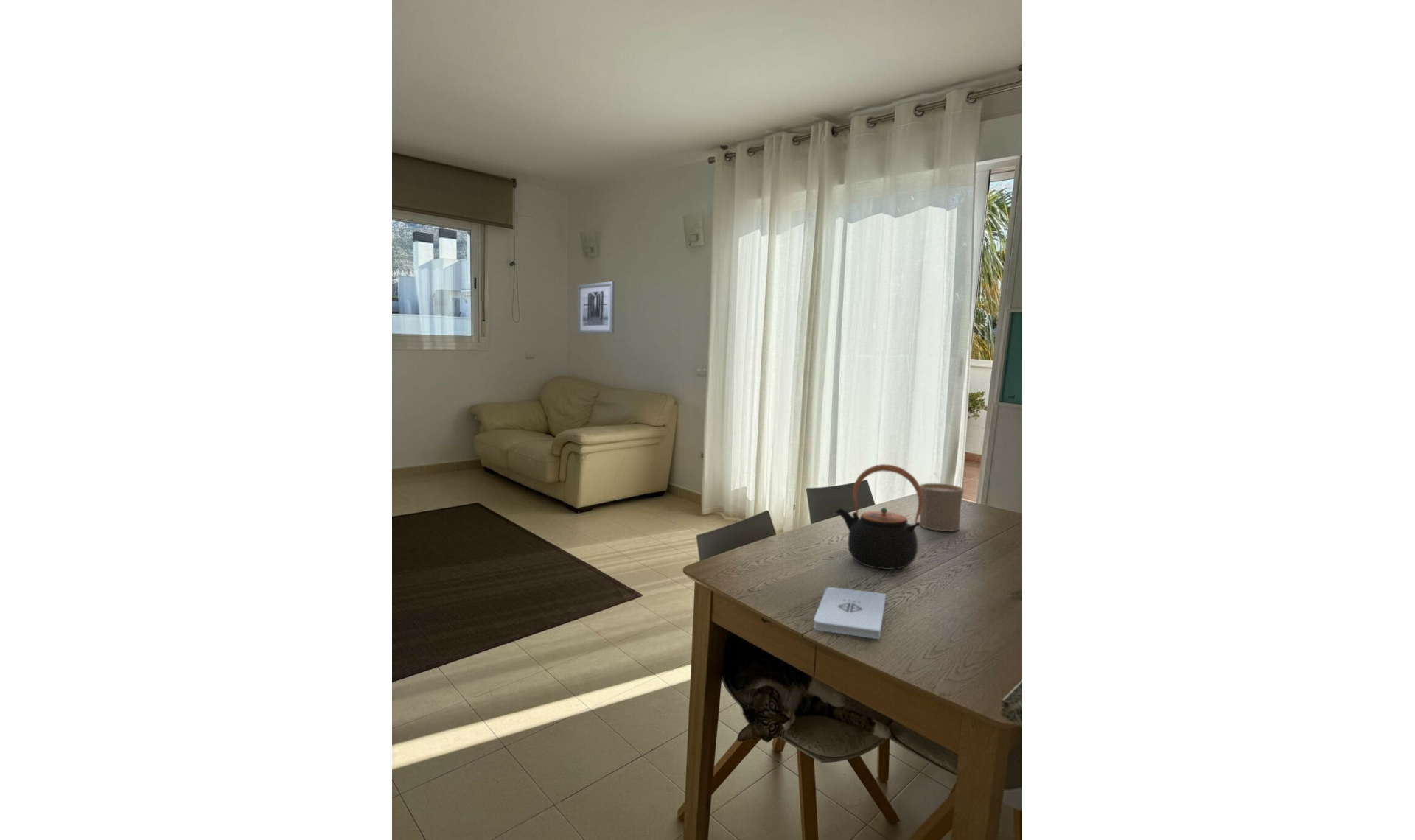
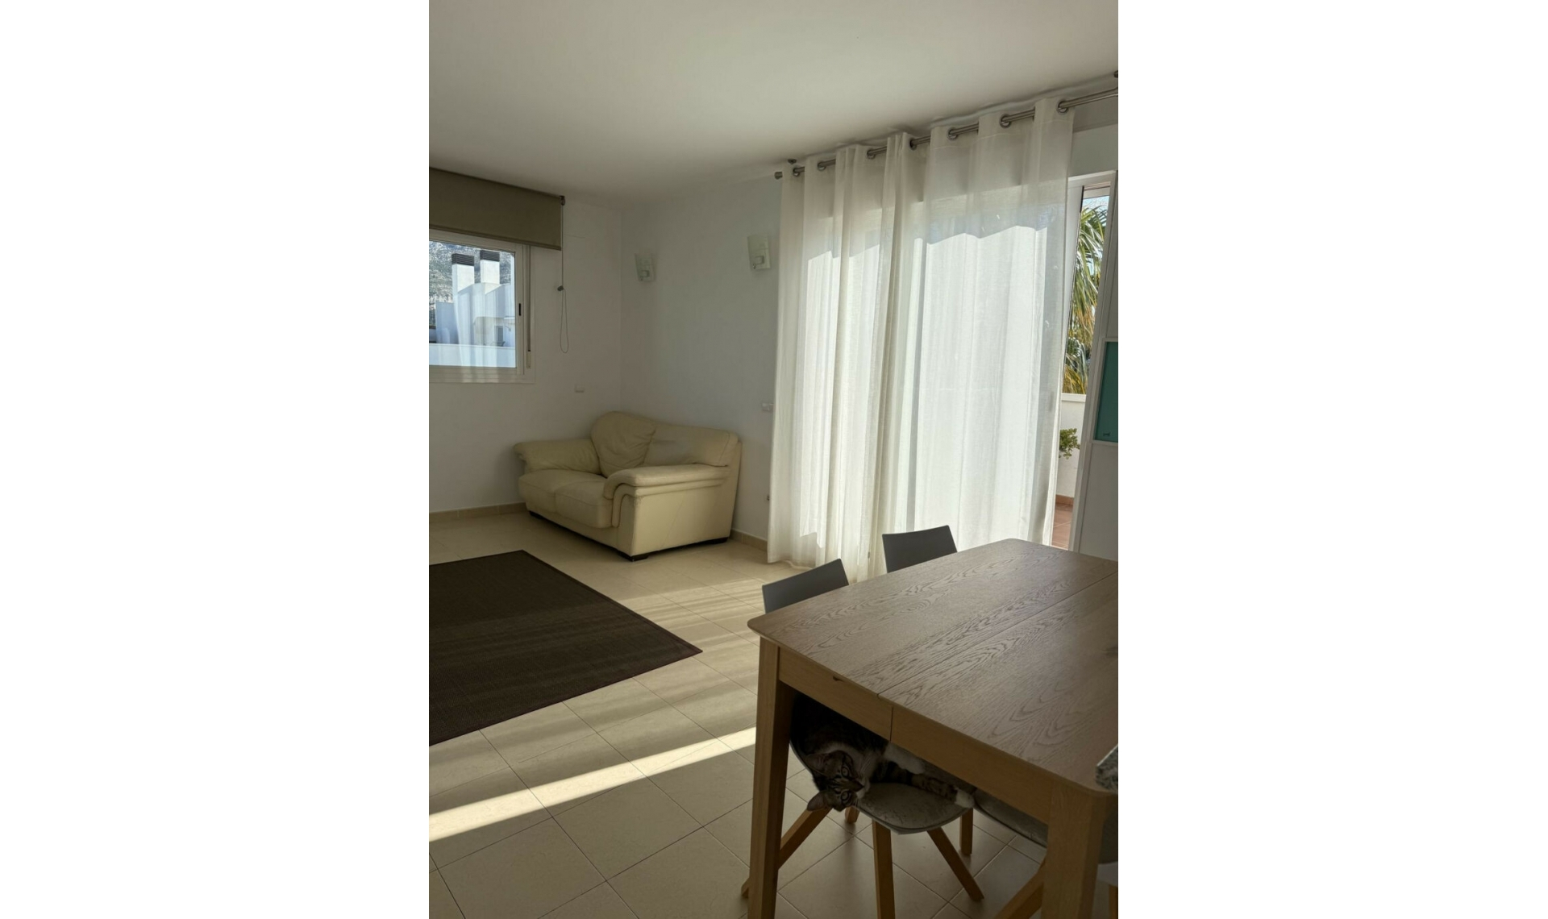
- teapot (877, 512)
- wall art (595, 308)
- cup (940, 506)
- notepad (850, 610)
